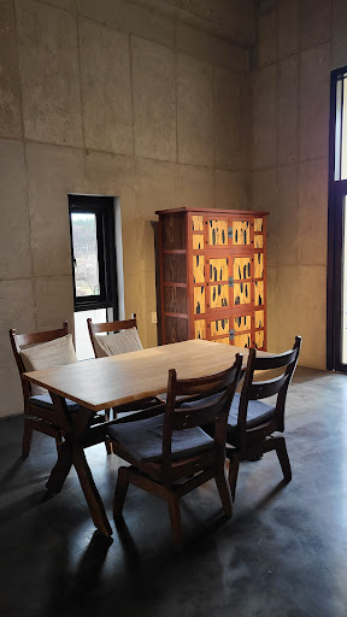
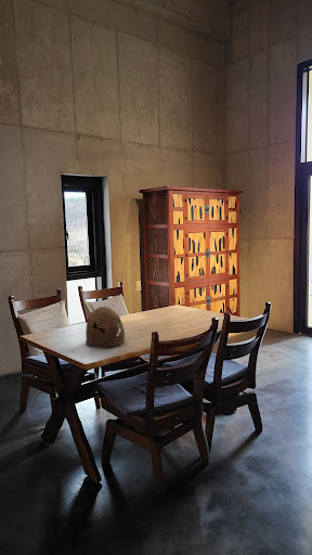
+ wooden bowl (104, 324)
